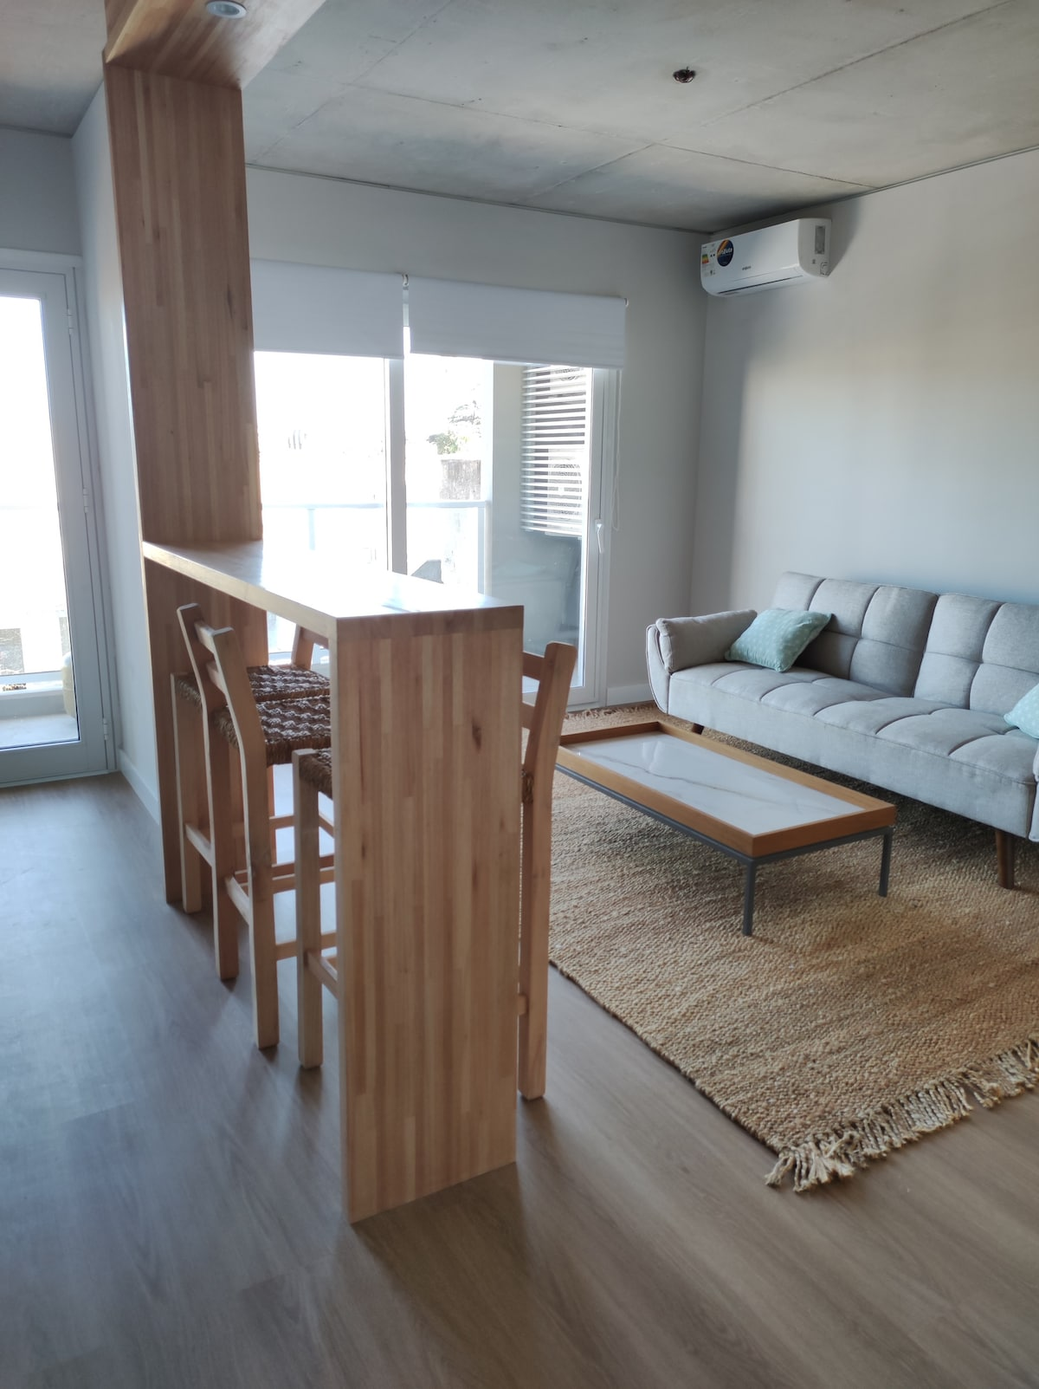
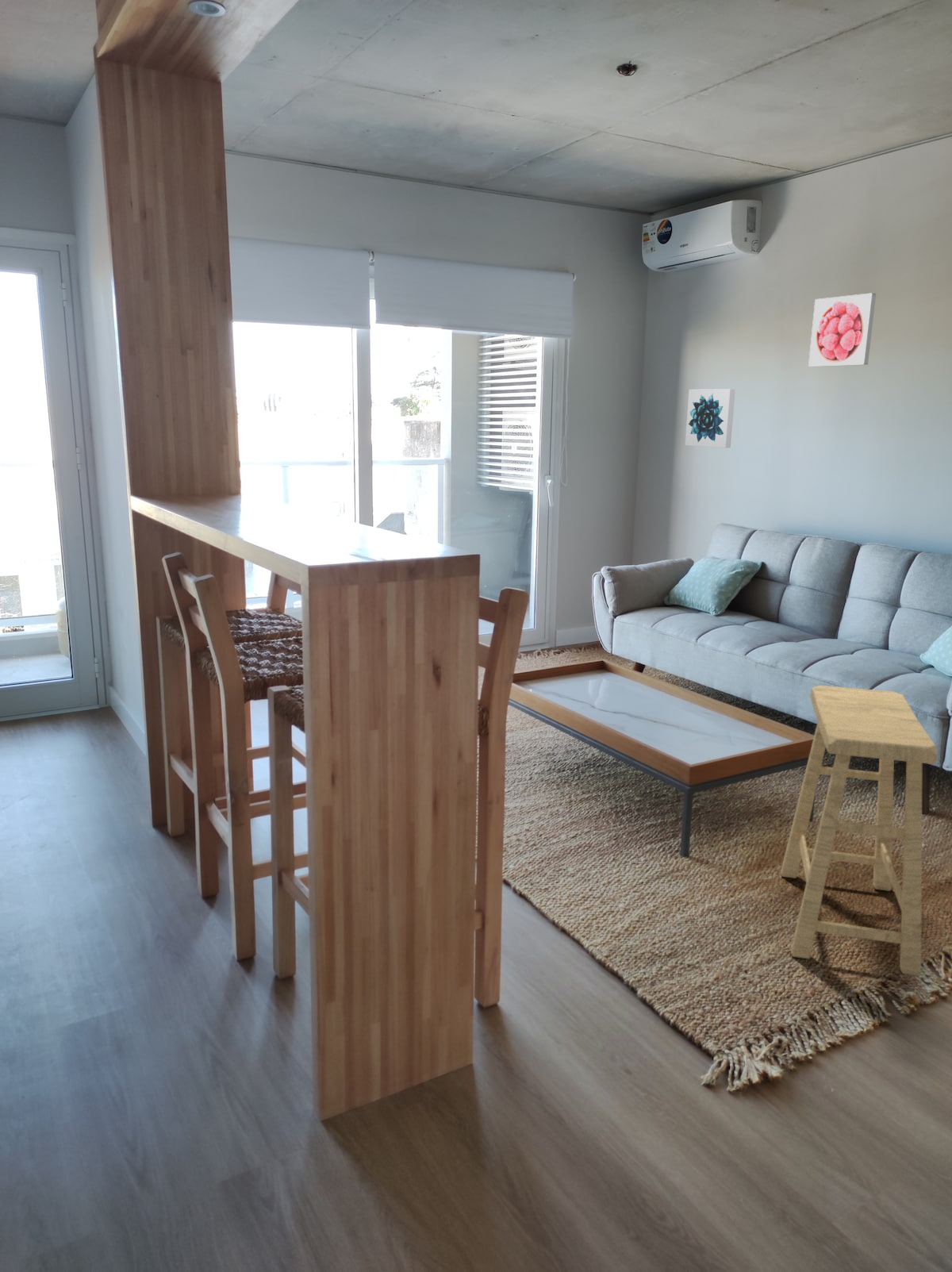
+ wall art (709, 417)
+ stool (856, 823)
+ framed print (841, 331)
